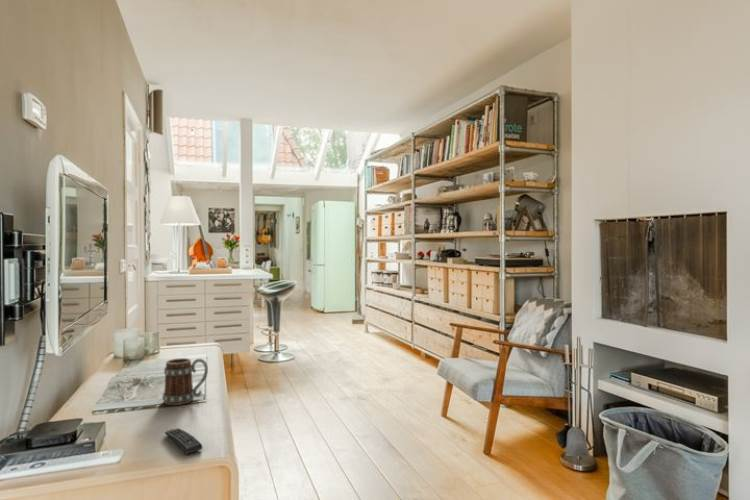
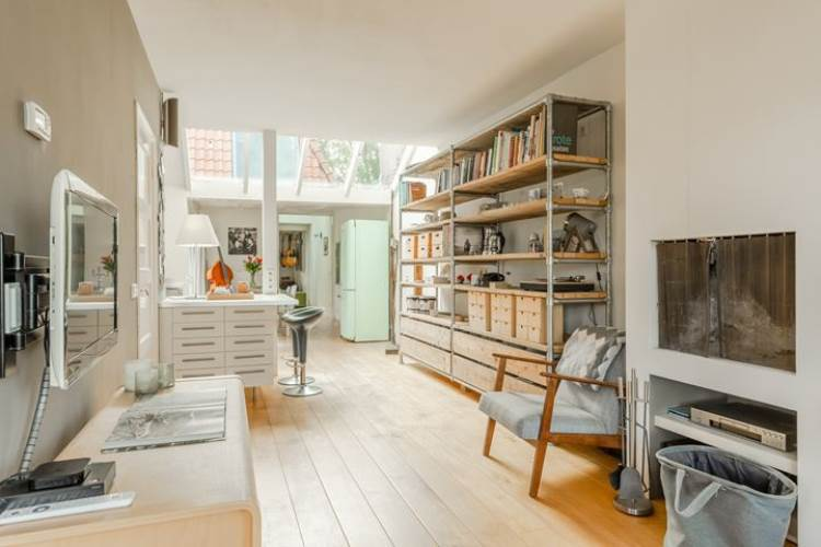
- remote control (181, 438)
- mug (185, 379)
